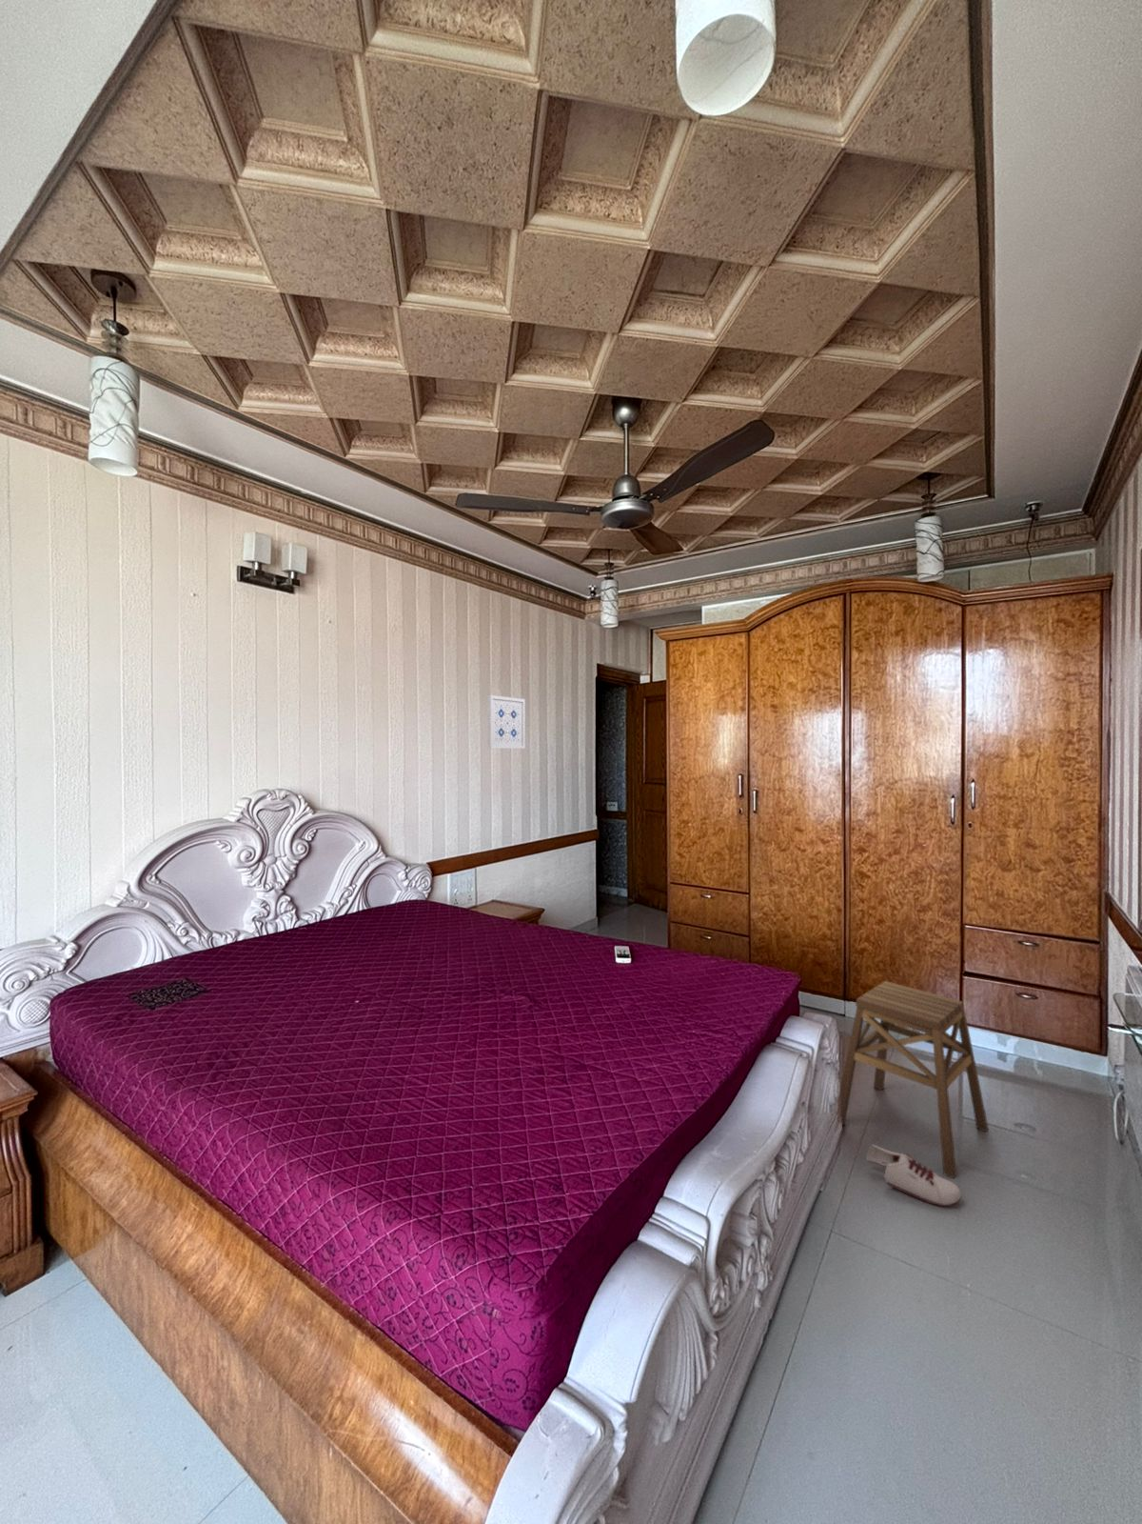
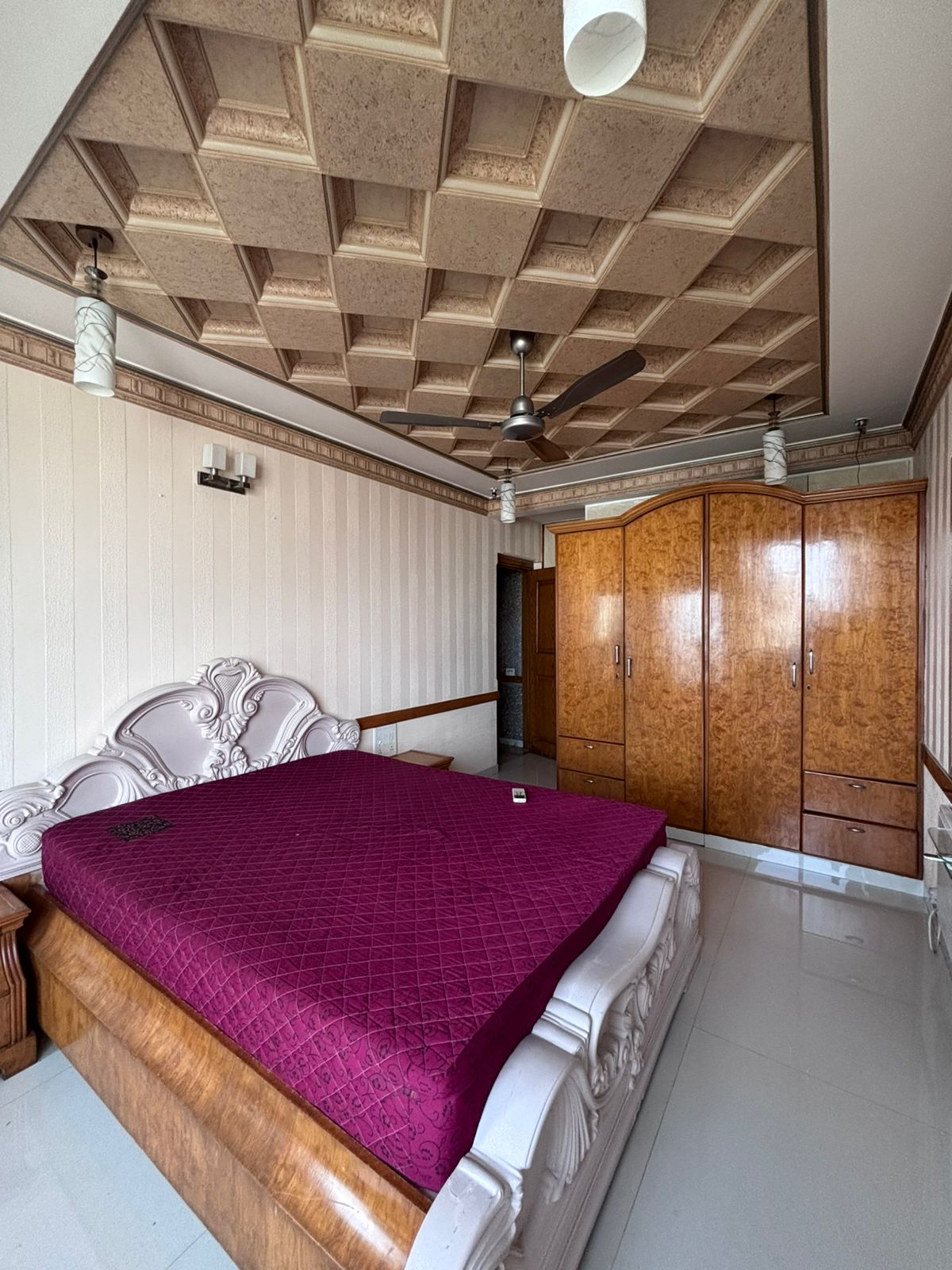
- stool (912, 1061)
- shoe (910, 1174)
- wall art (506, 722)
